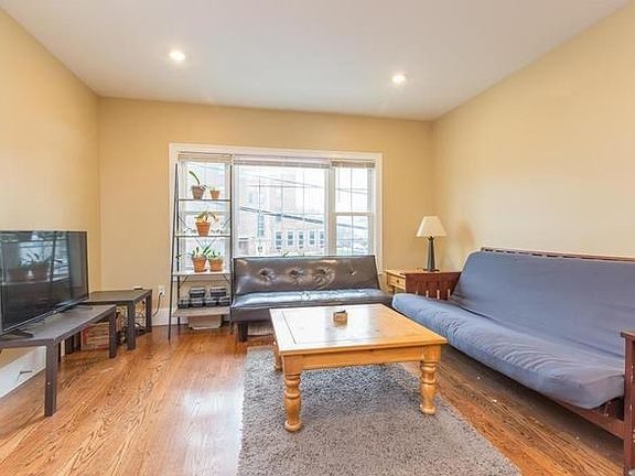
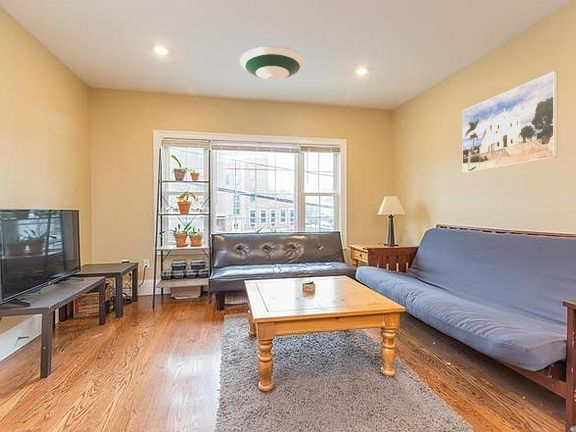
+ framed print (502, 130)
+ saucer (272, 70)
